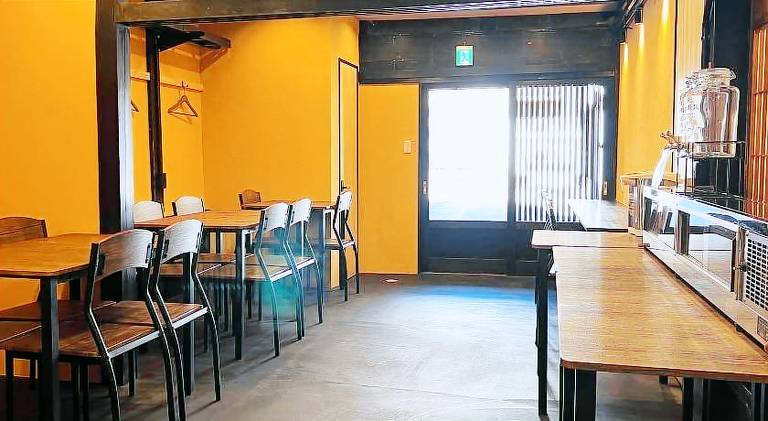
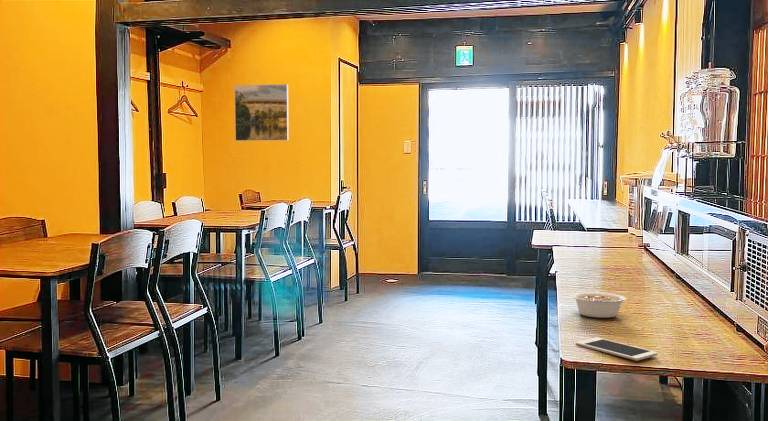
+ legume (600, 303)
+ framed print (261, 112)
+ cell phone (615, 348)
